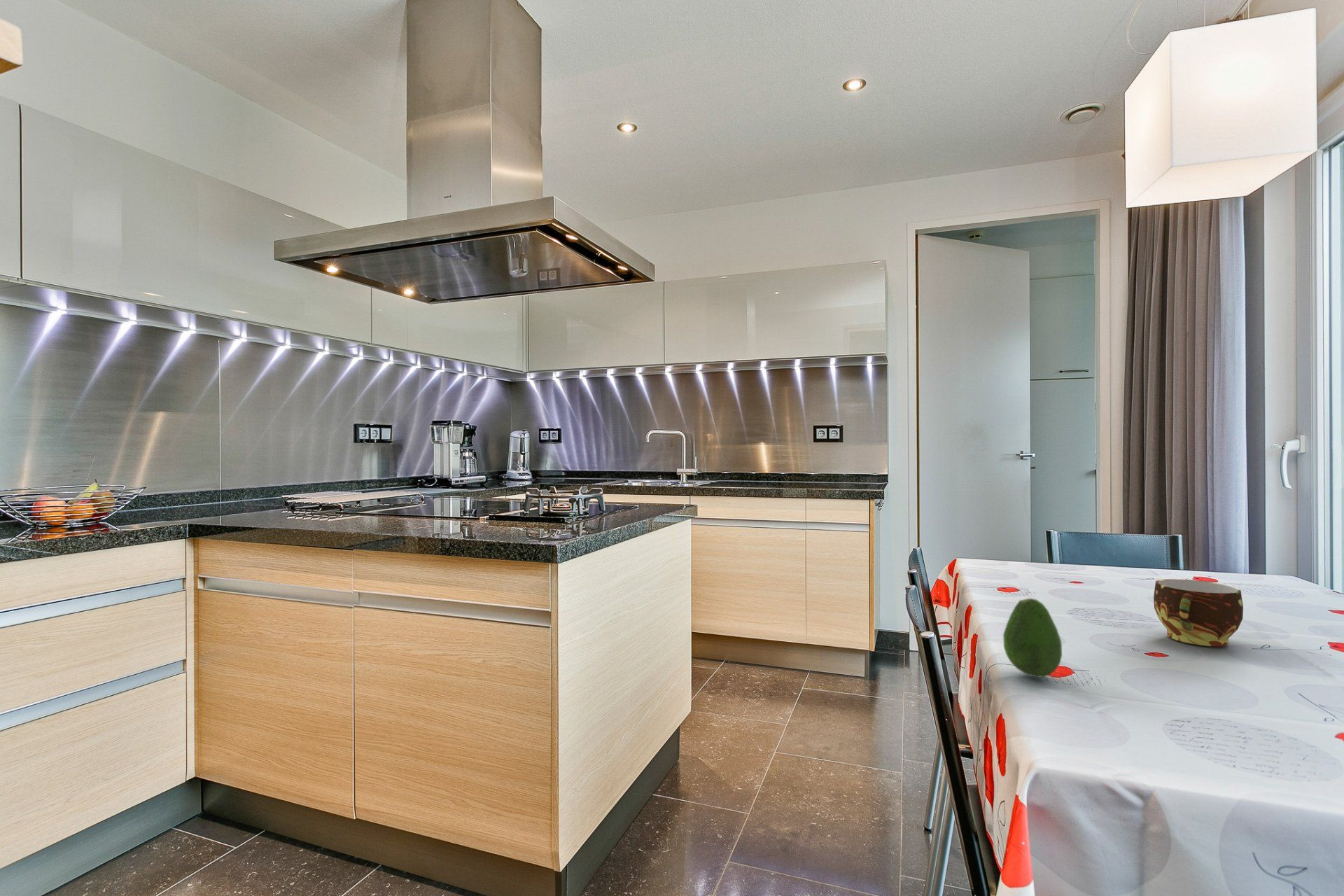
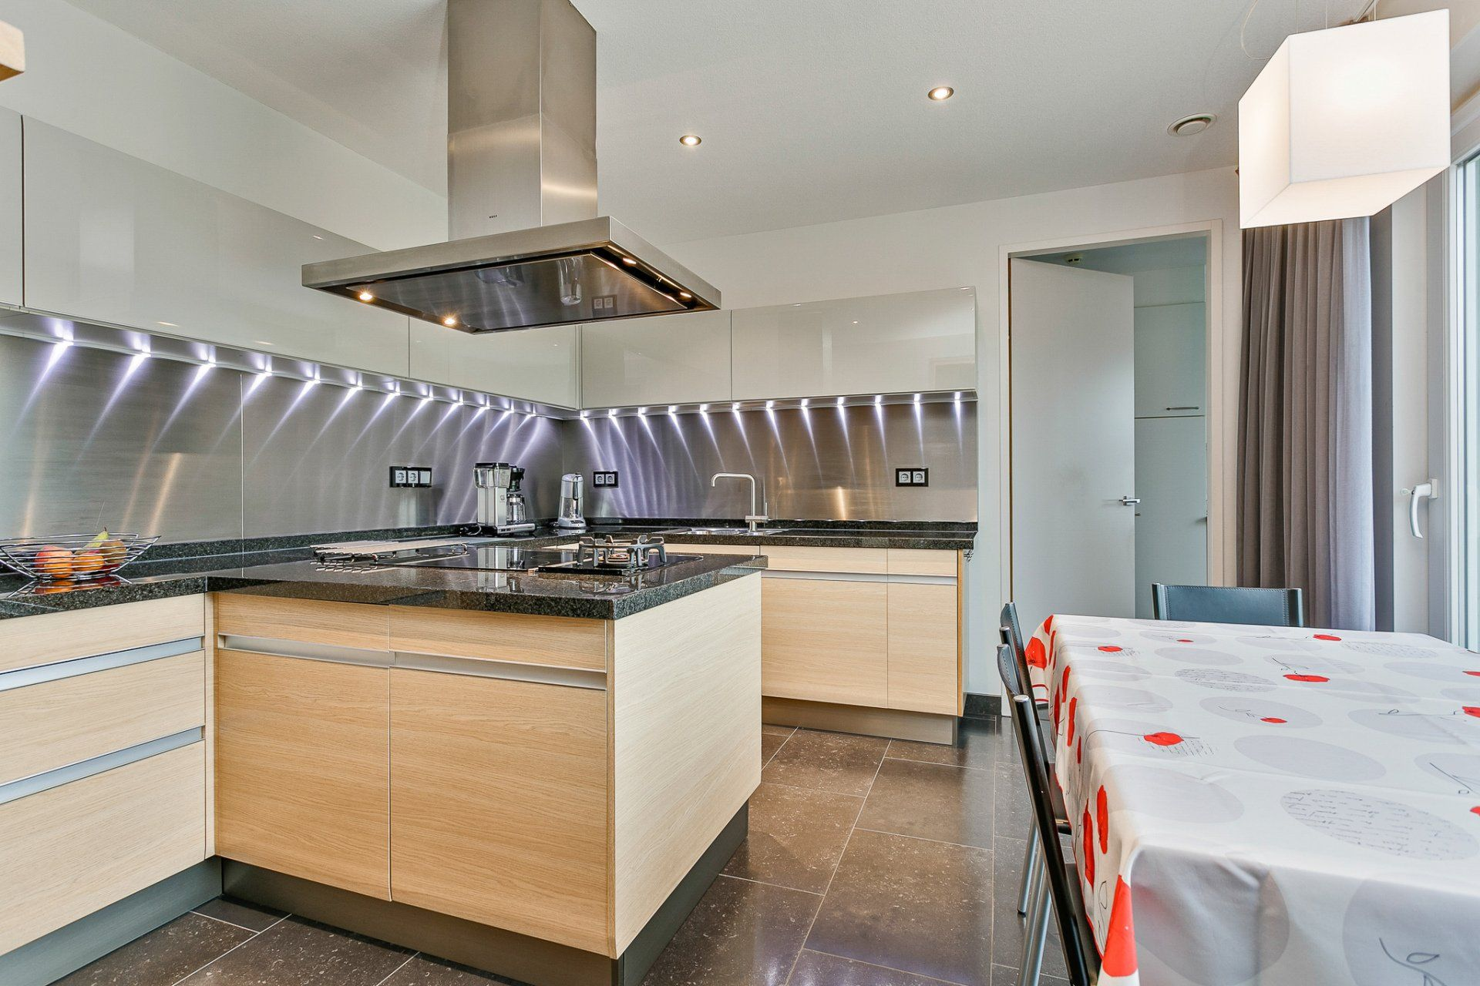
- cup (1198, 613)
- fruit (1032, 637)
